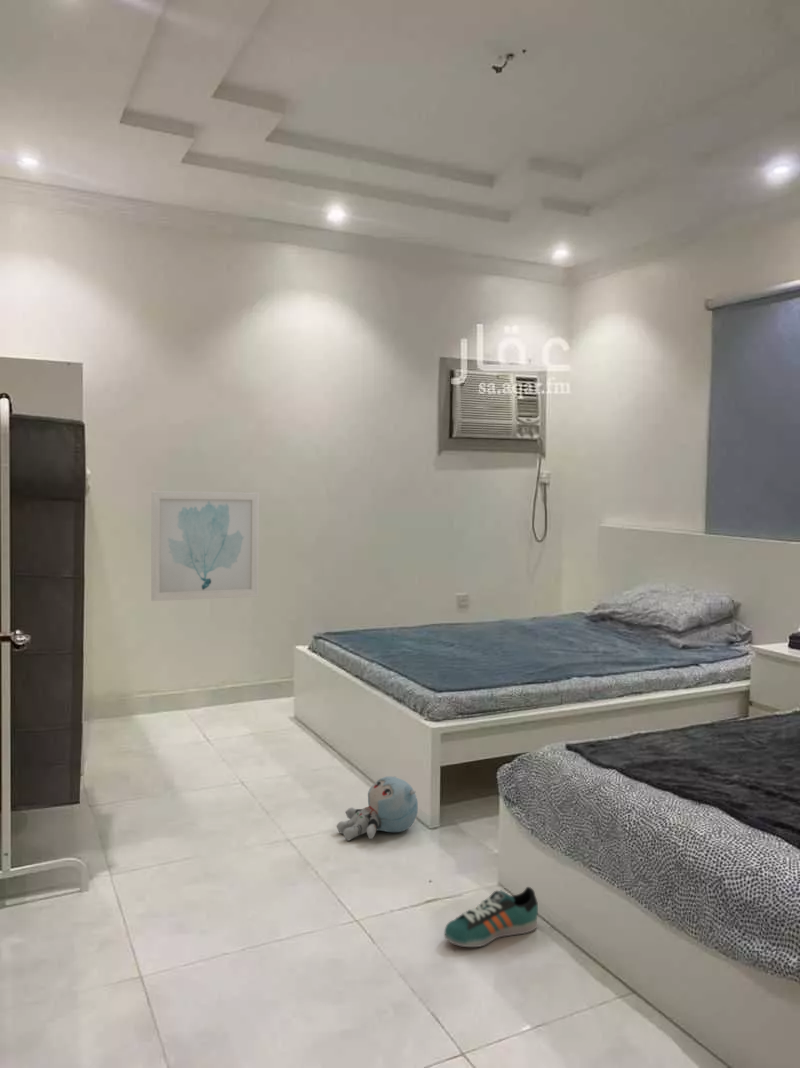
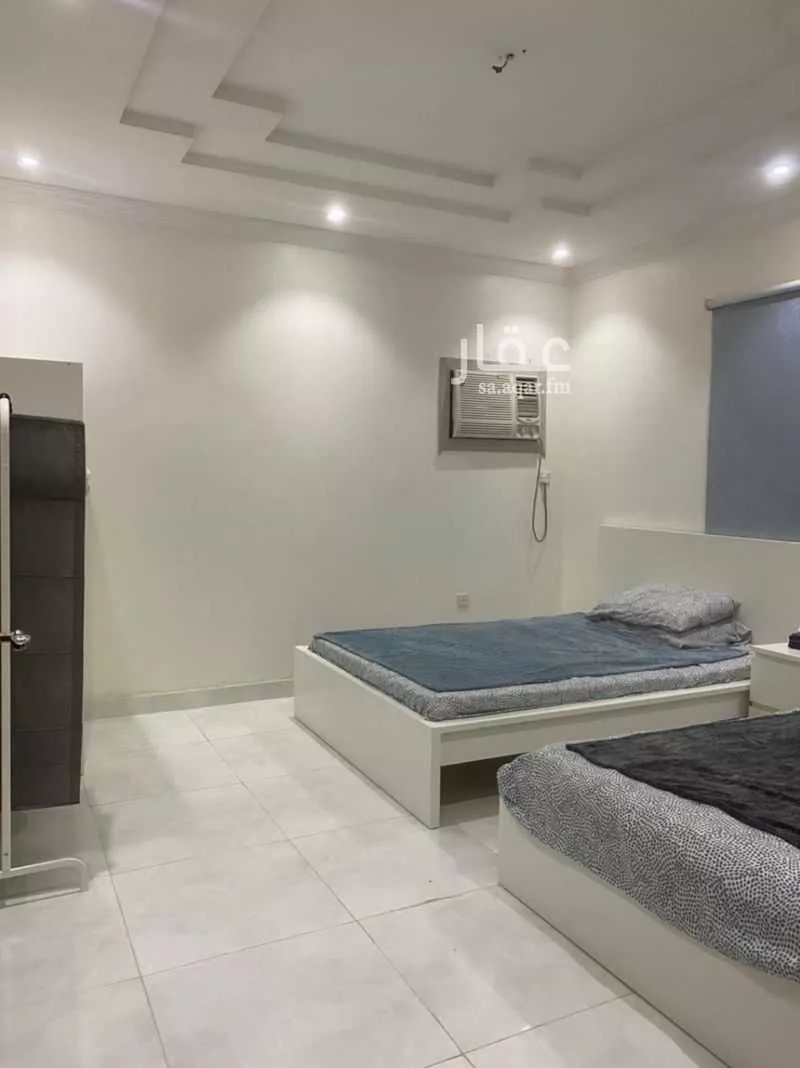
- wall art (206, 545)
- sneaker (491, 912)
- plush toy (378, 806)
